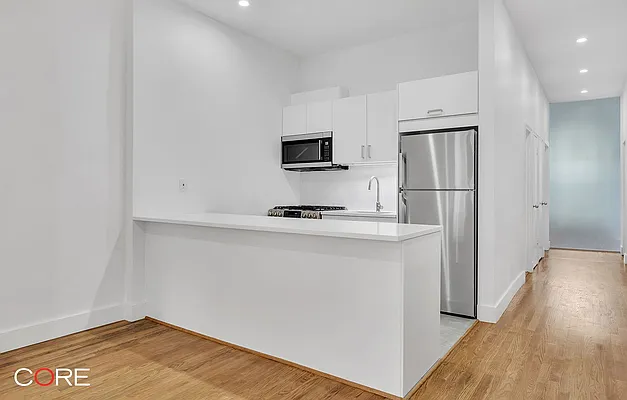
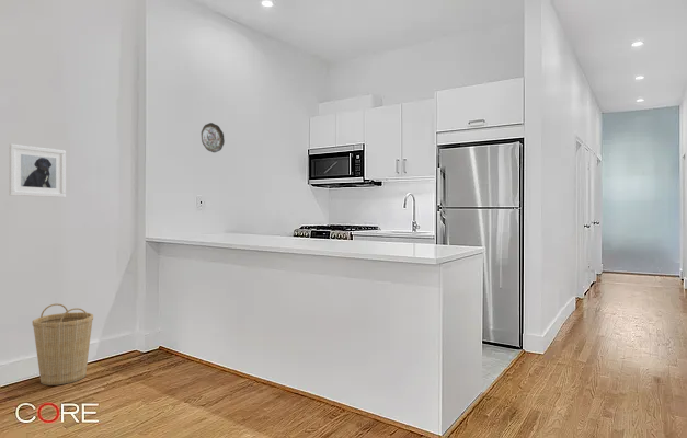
+ decorative plate (211, 137)
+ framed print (38, 171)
+ basket (64, 342)
